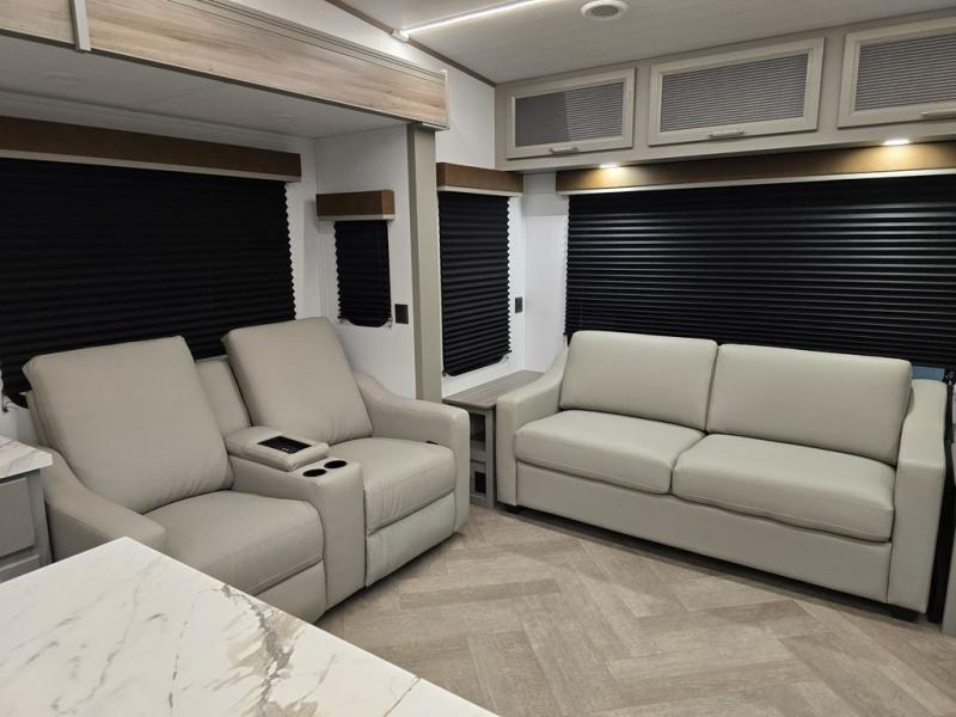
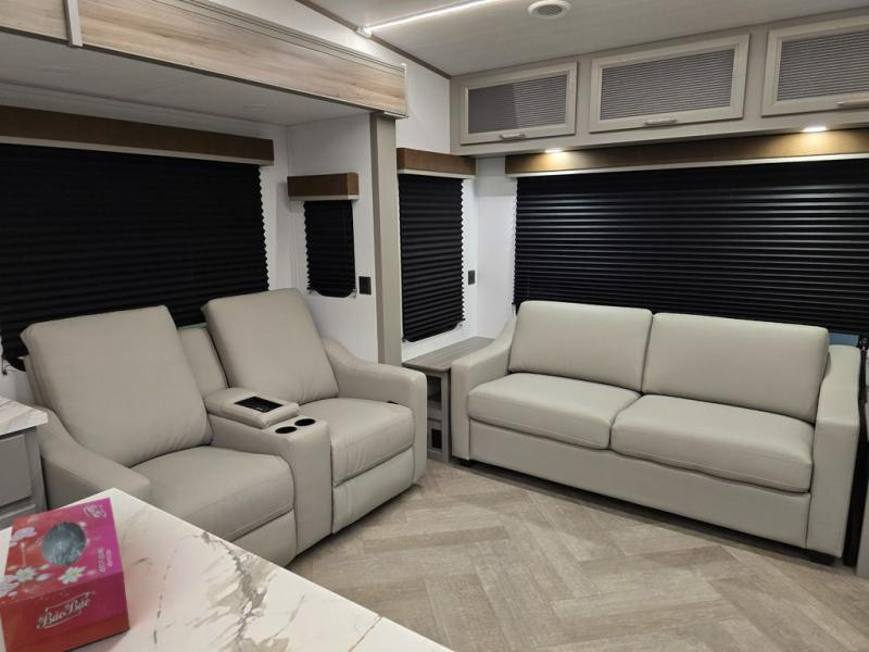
+ tissue box (67, 569)
